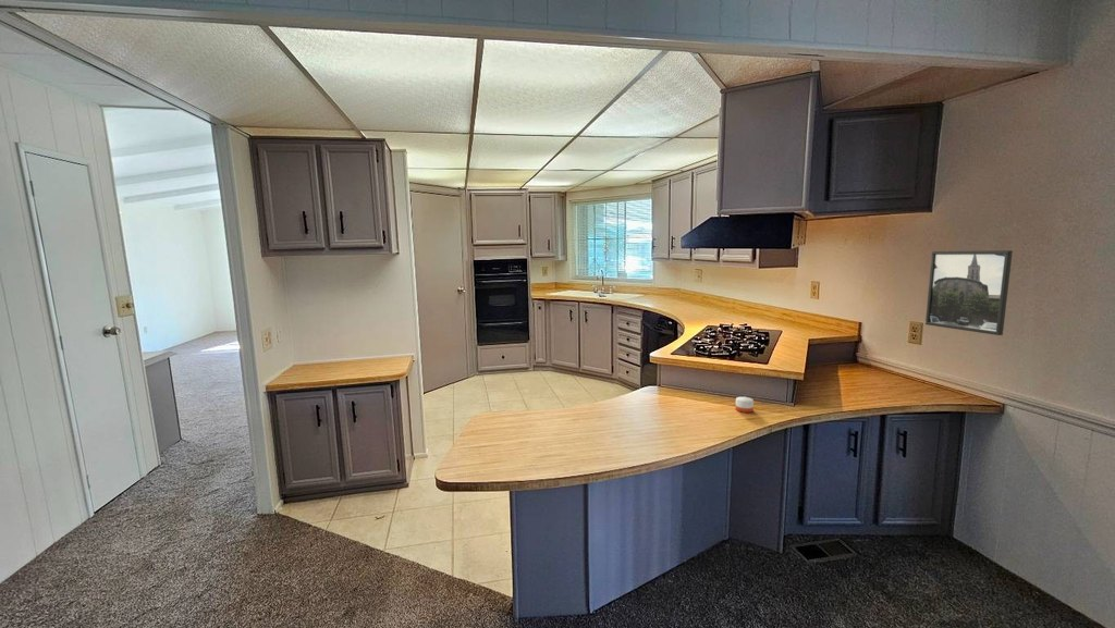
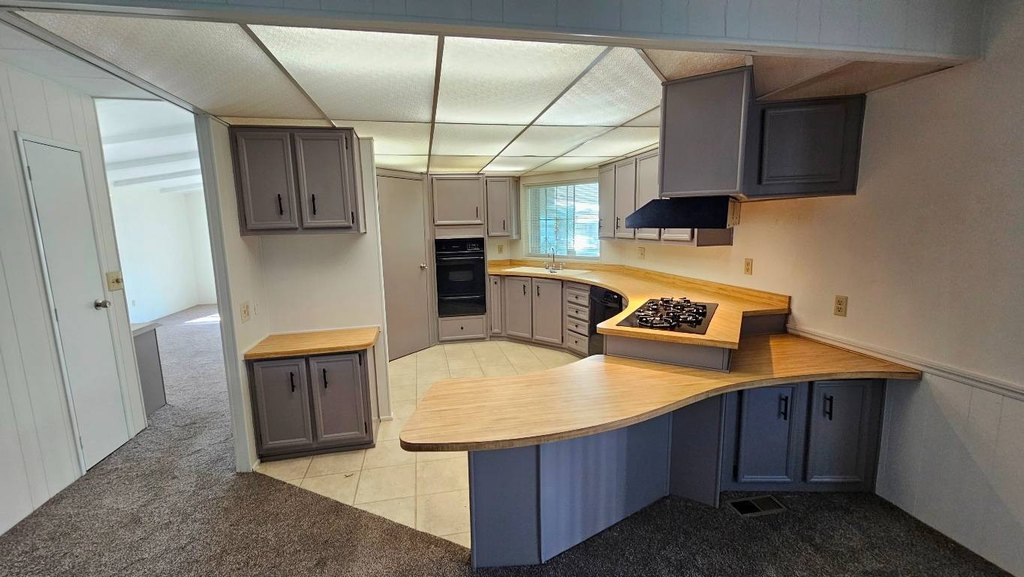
- candle (744, 398)
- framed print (965, 291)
